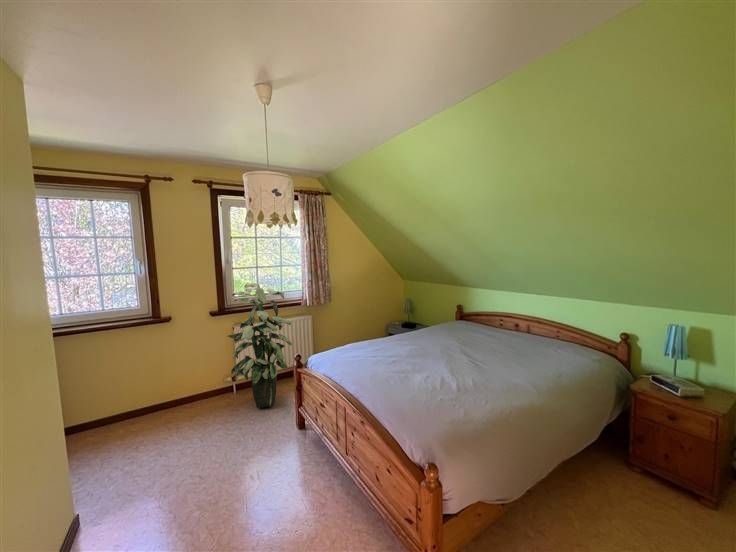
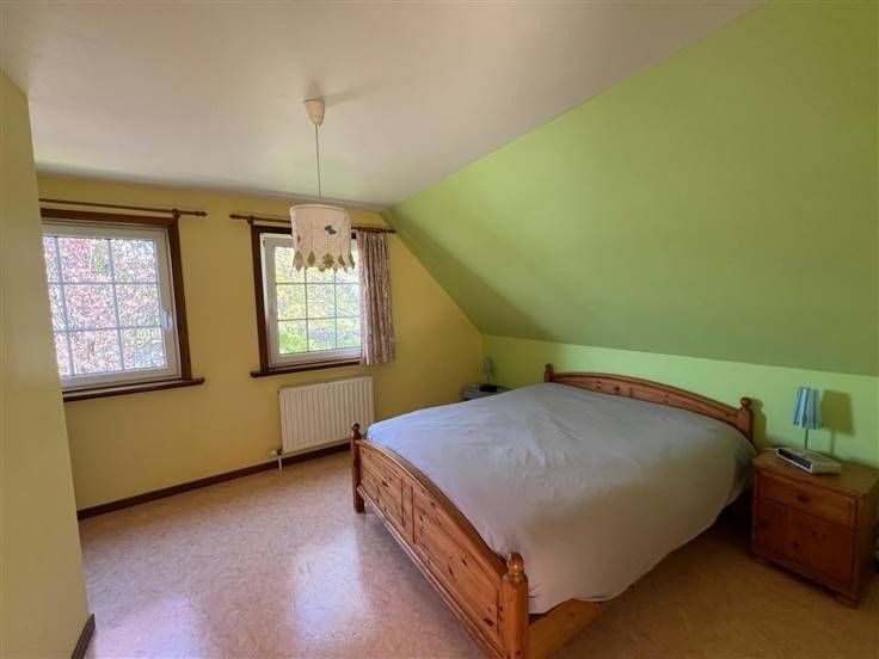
- indoor plant (259, 343)
